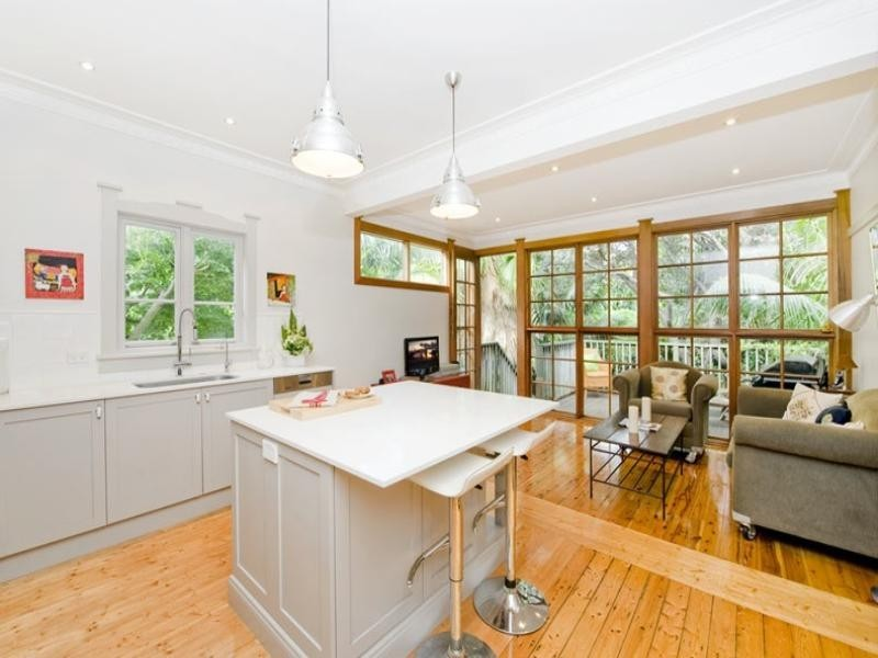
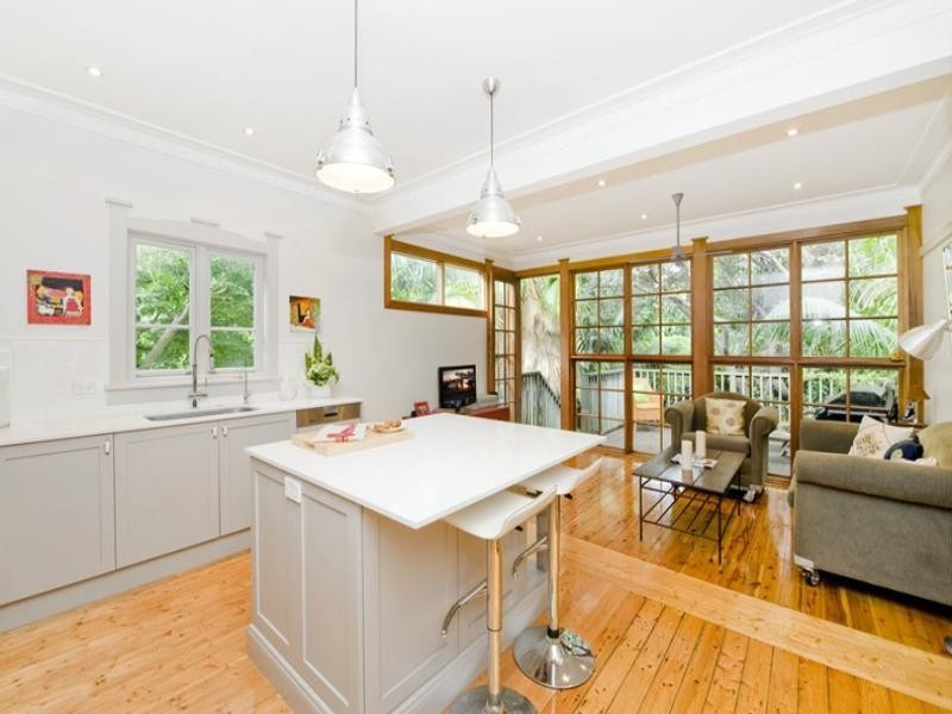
+ ceiling fan (677, 227)
